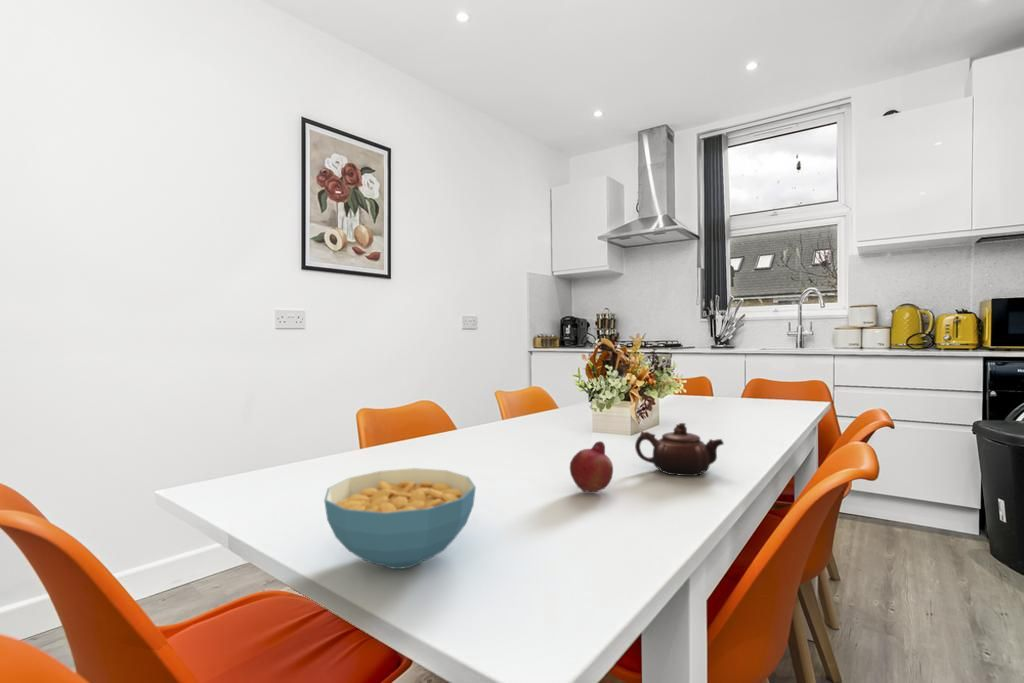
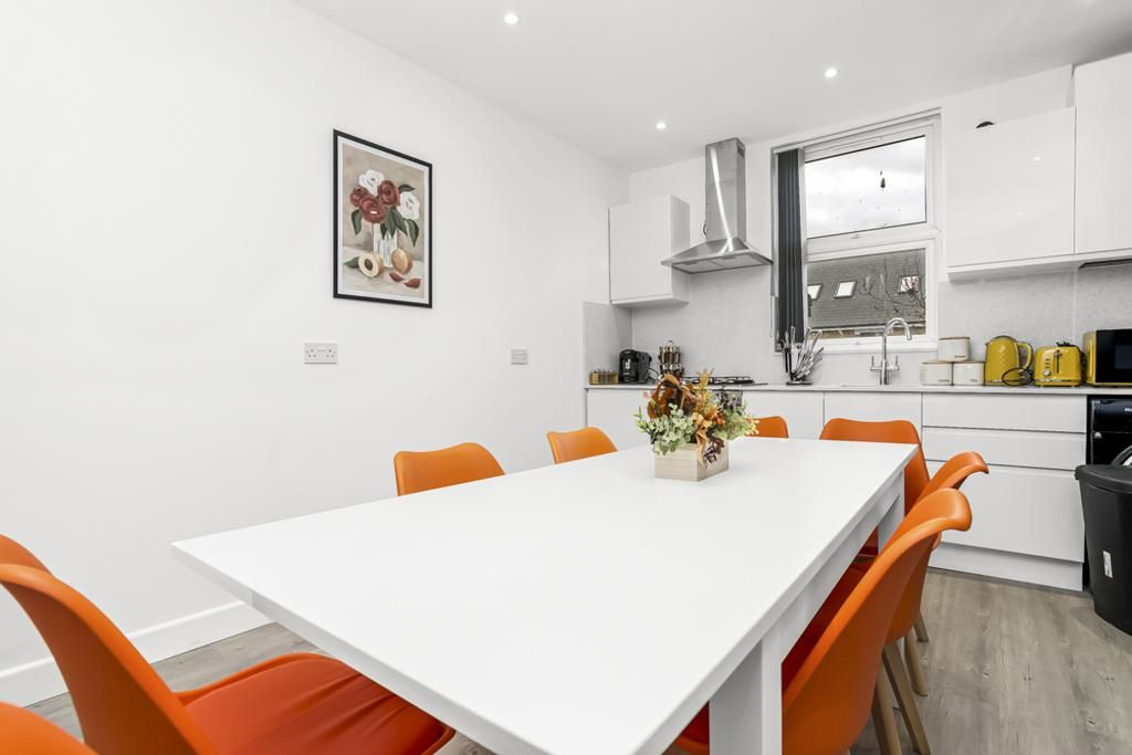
- teapot (678, 446)
- cereal bowl (402, 523)
- fruit (591, 466)
